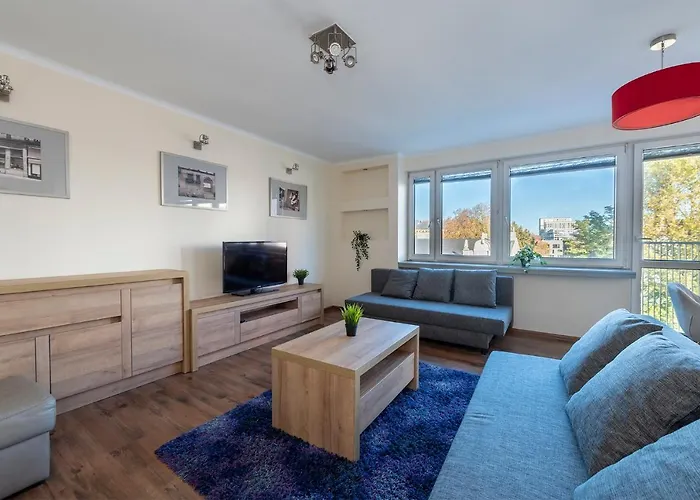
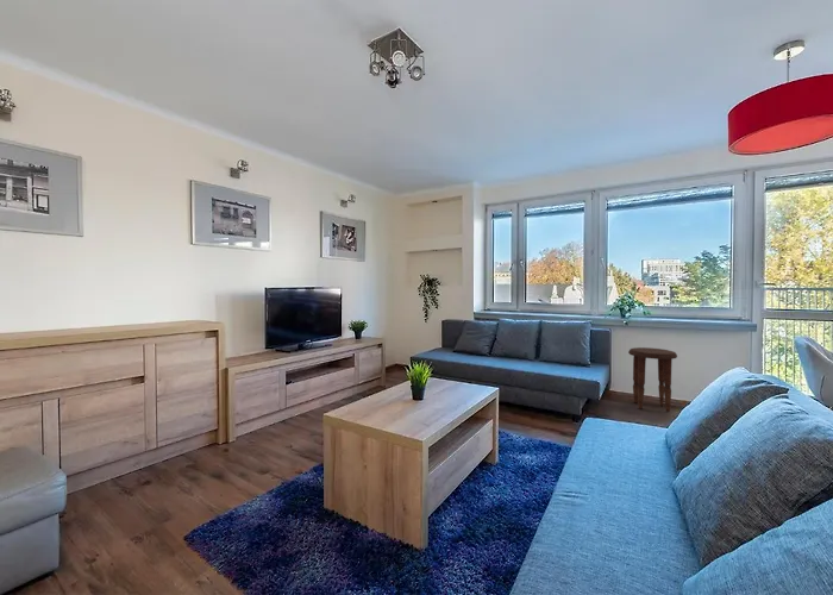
+ side table (658, 378)
